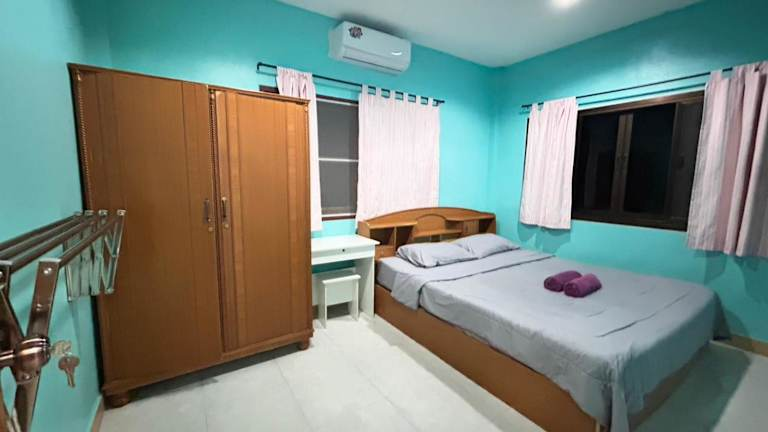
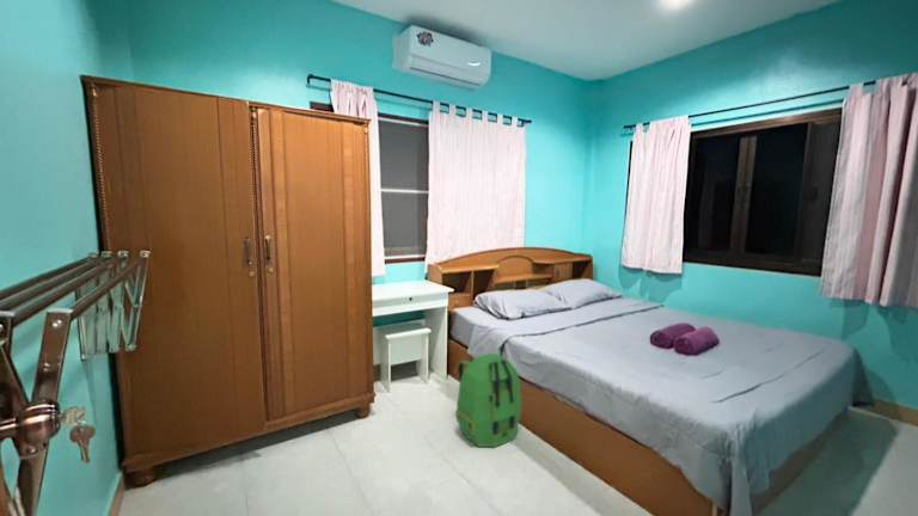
+ backpack (486, 392)
